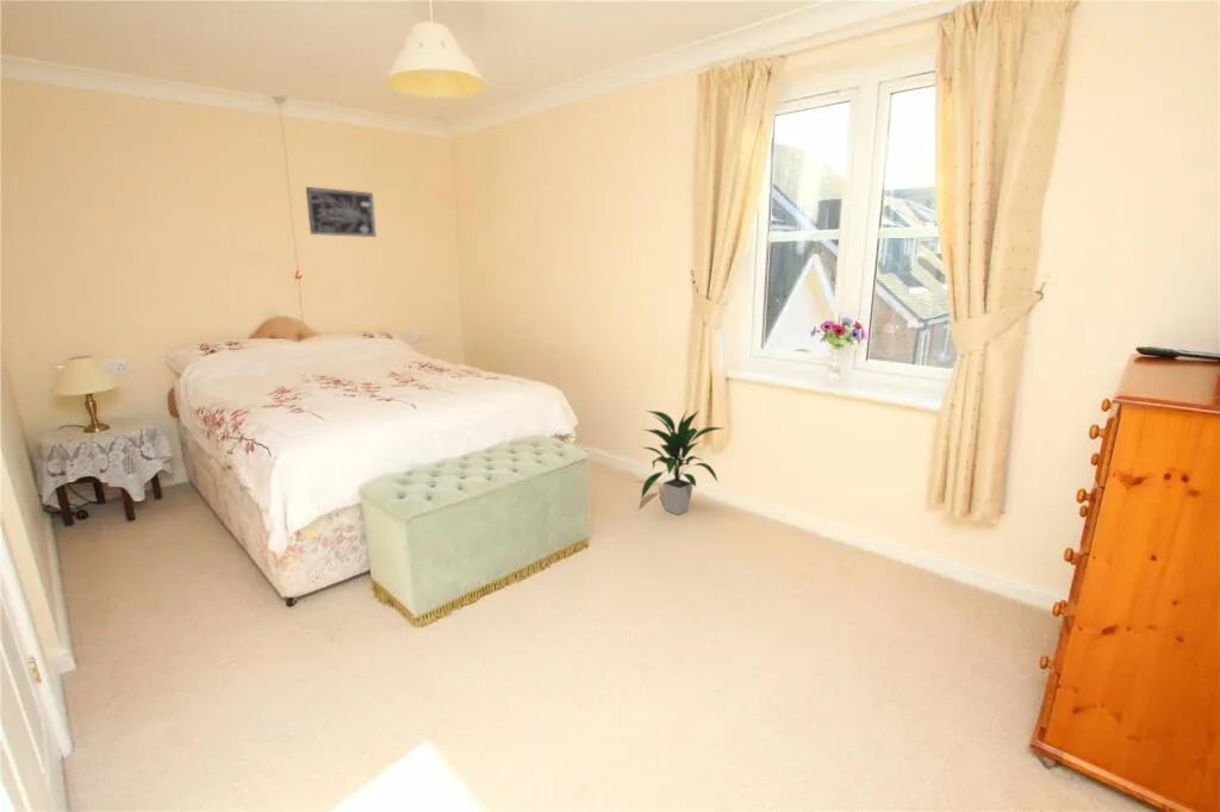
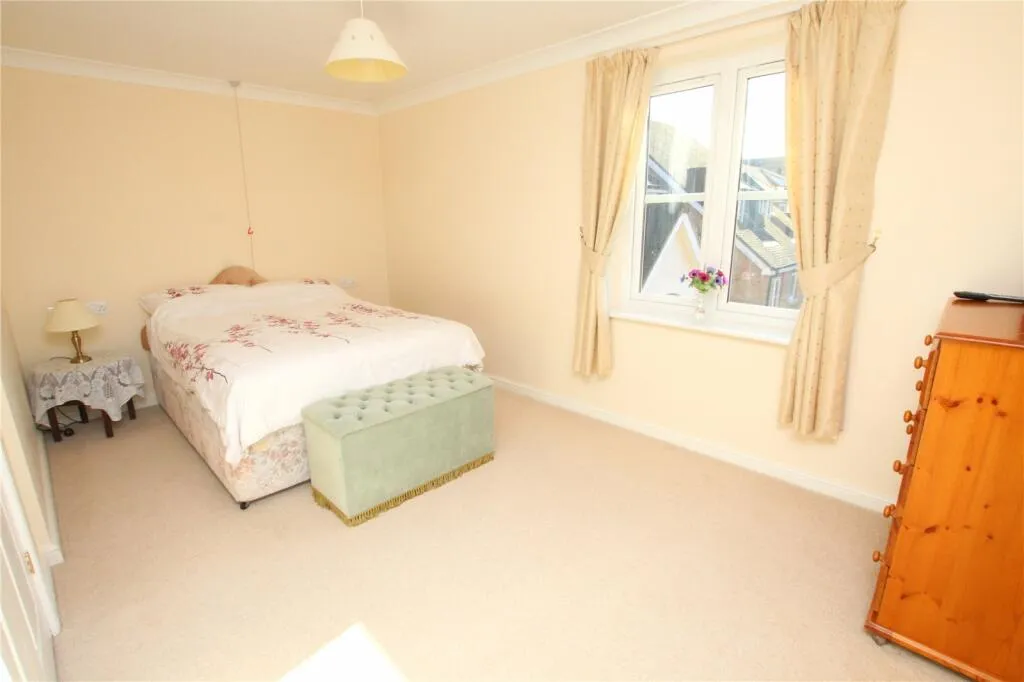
- wall art (342, 212)
- indoor plant (674, 458)
